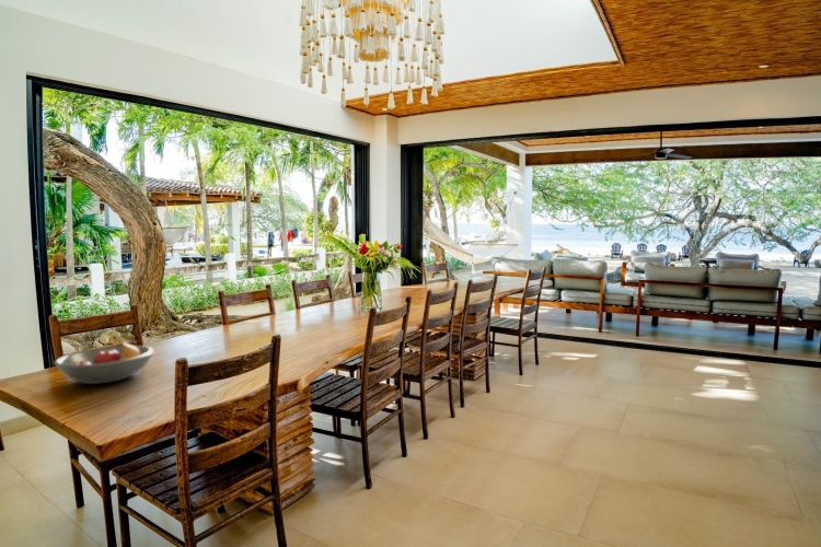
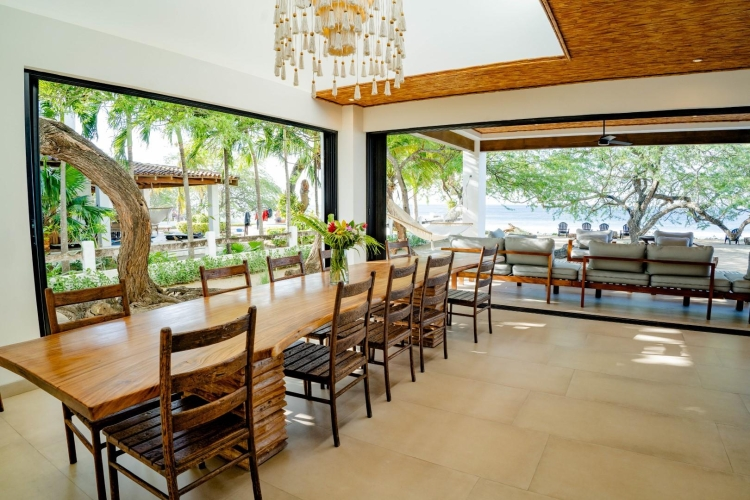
- fruit bowl (106, 363)
